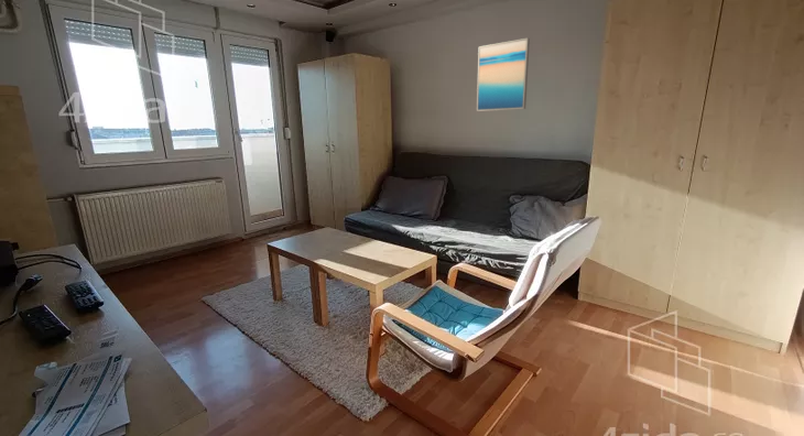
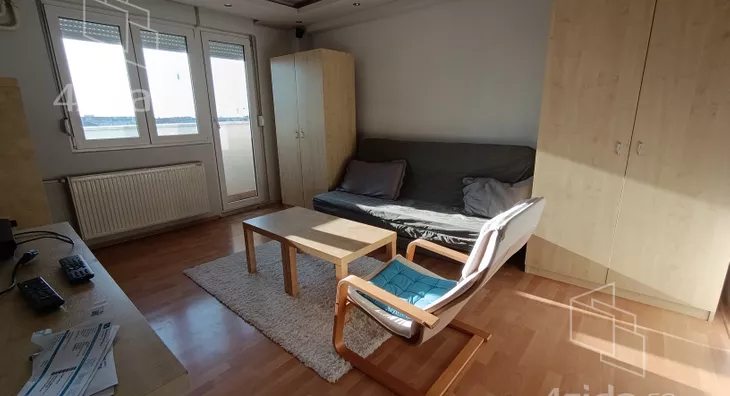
- wall art (501, 77)
